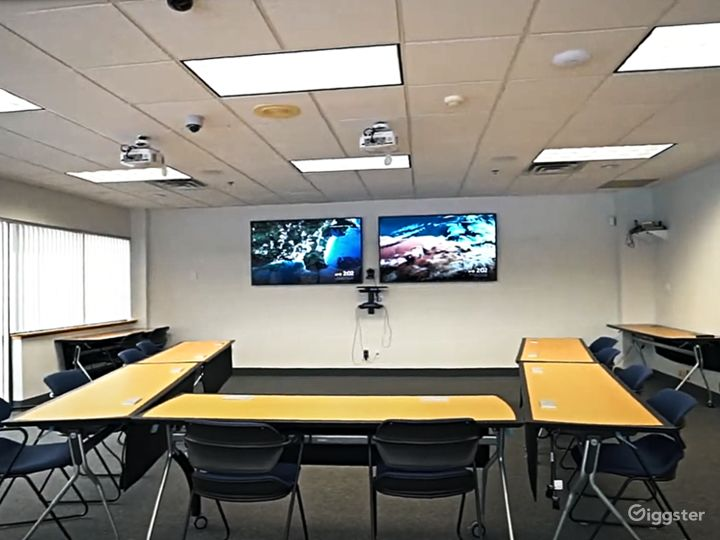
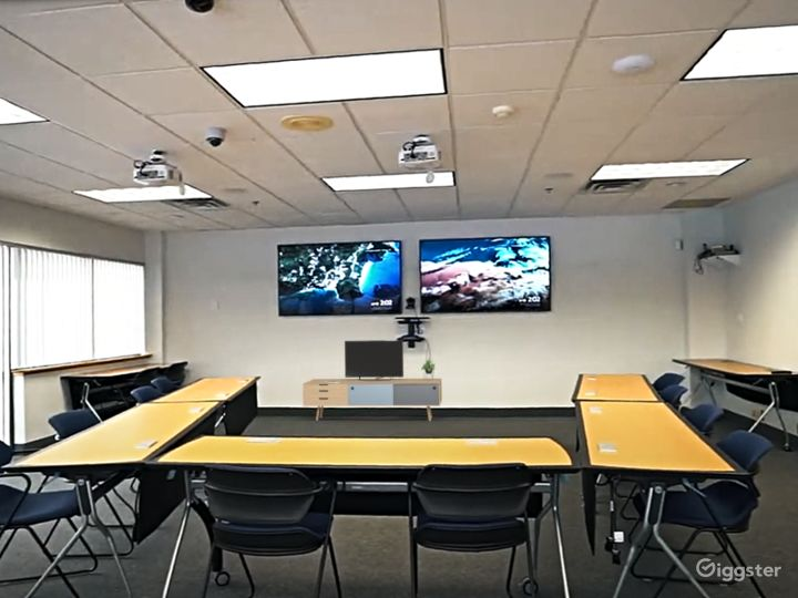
+ media console (374, 379)
